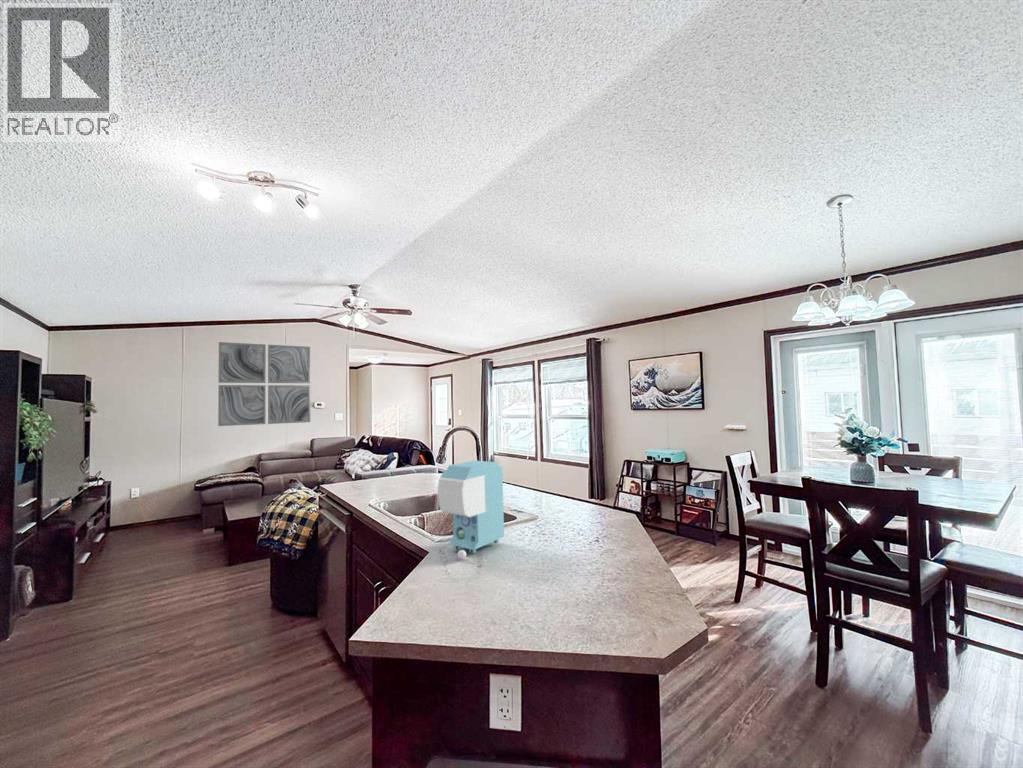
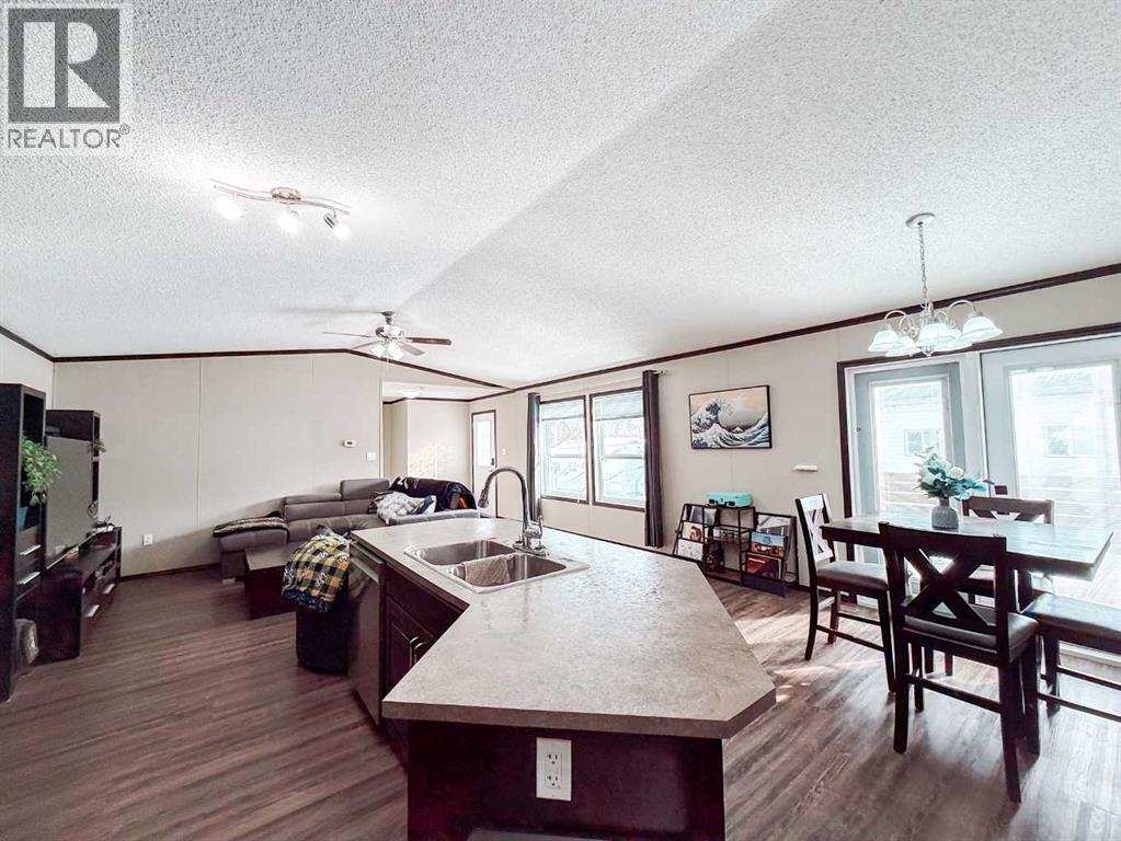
- wall art (265, 385)
- dispenser (471, 506)
